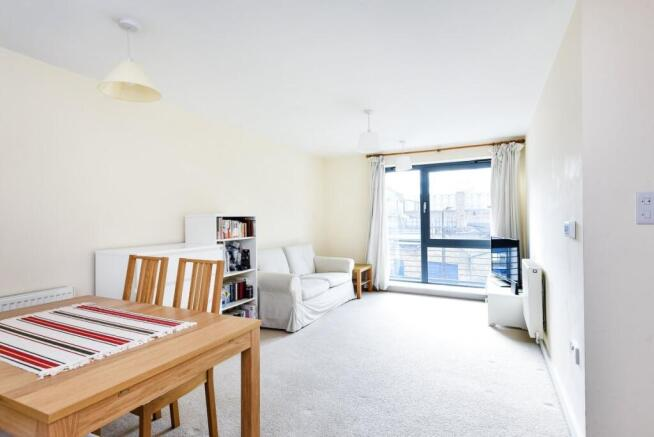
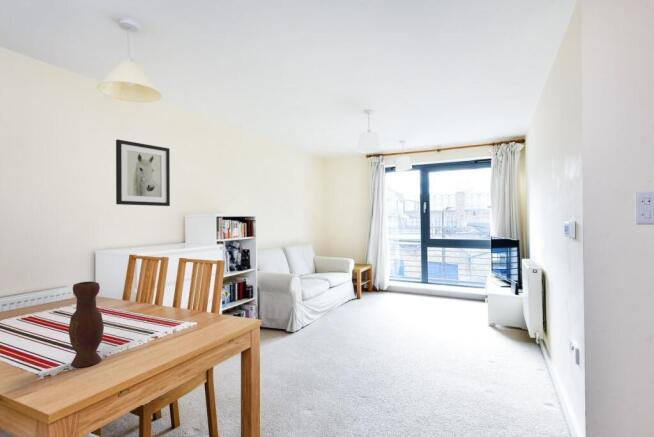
+ wall art (144, 174)
+ vase (86, 322)
